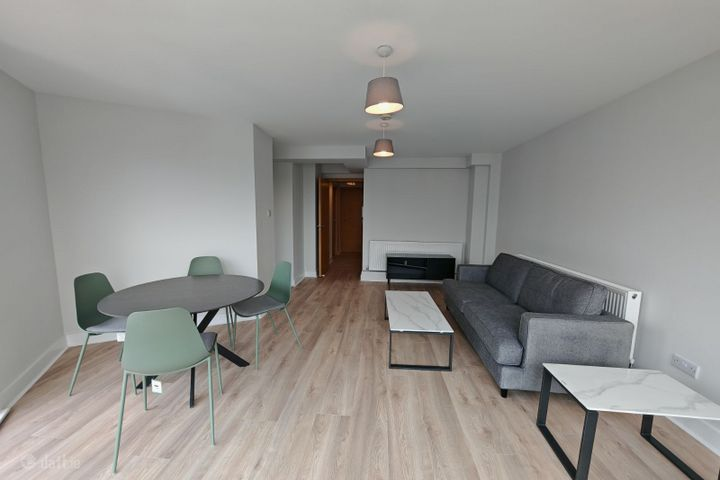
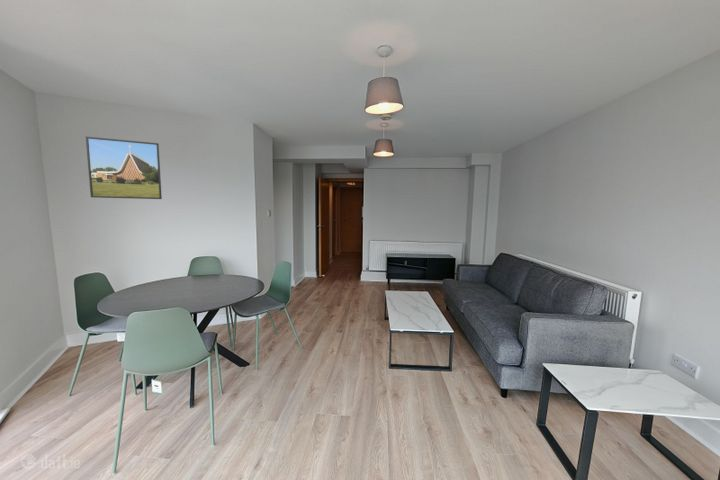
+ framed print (125, 169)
